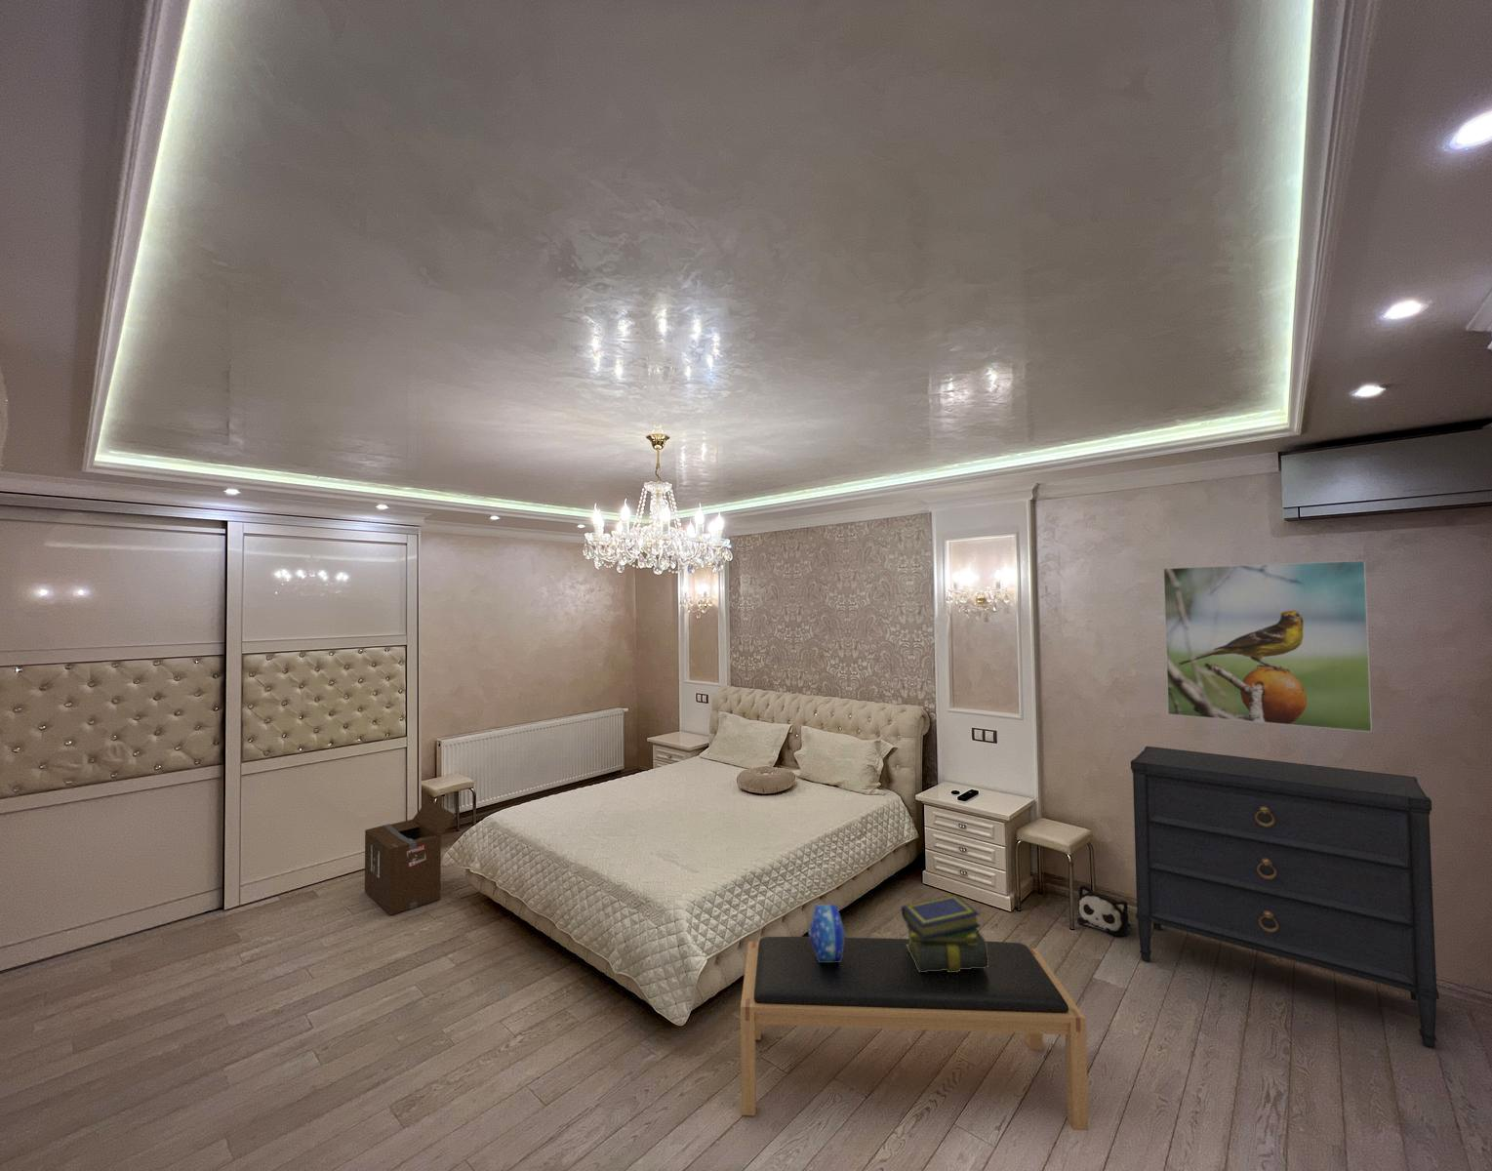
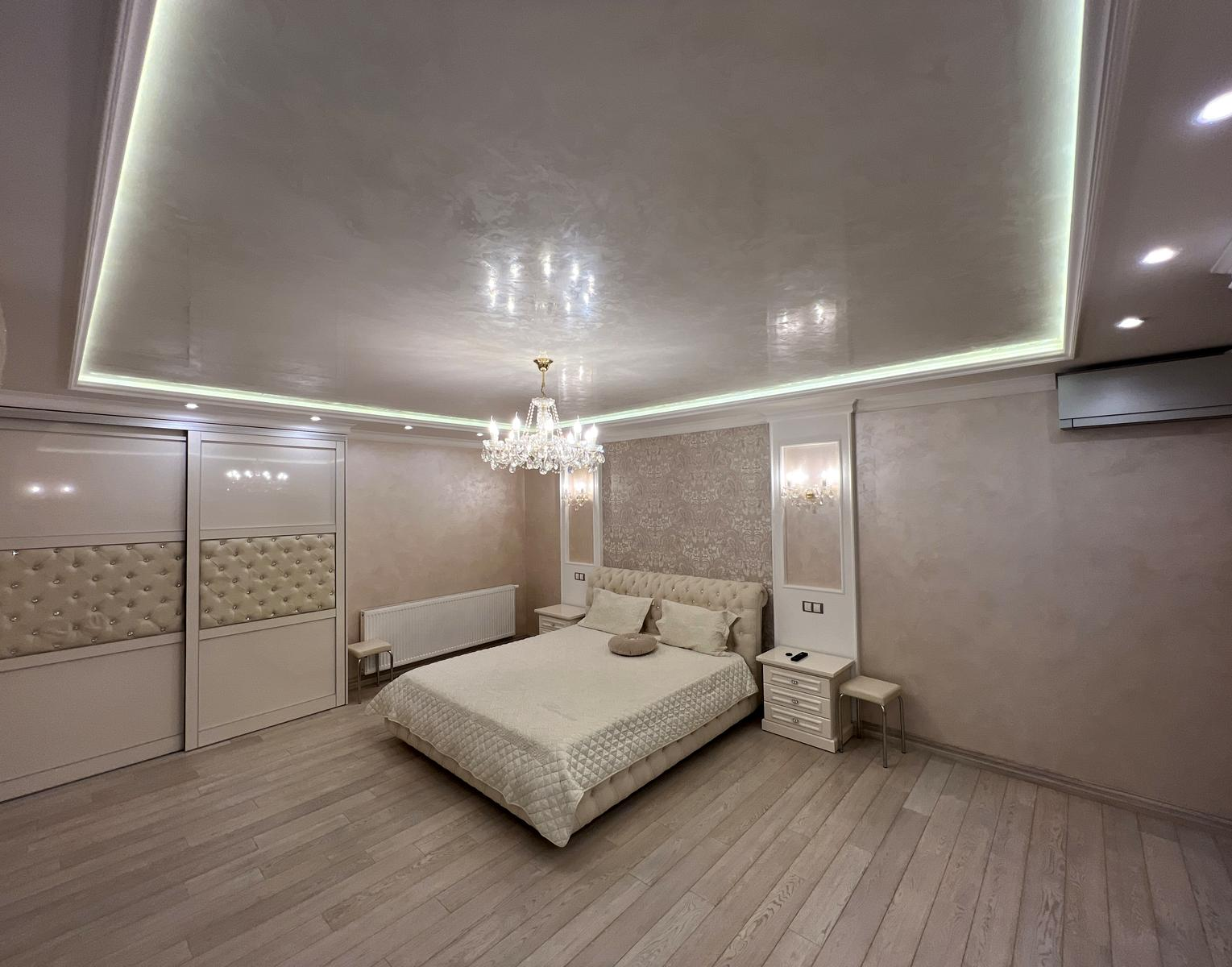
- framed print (1258, 643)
- dresser (1268, 872)
- stack of books (942, 932)
- cardboard box (409, 853)
- bench (900, 1018)
- plush toy (1104, 903)
- decorative box (826, 932)
